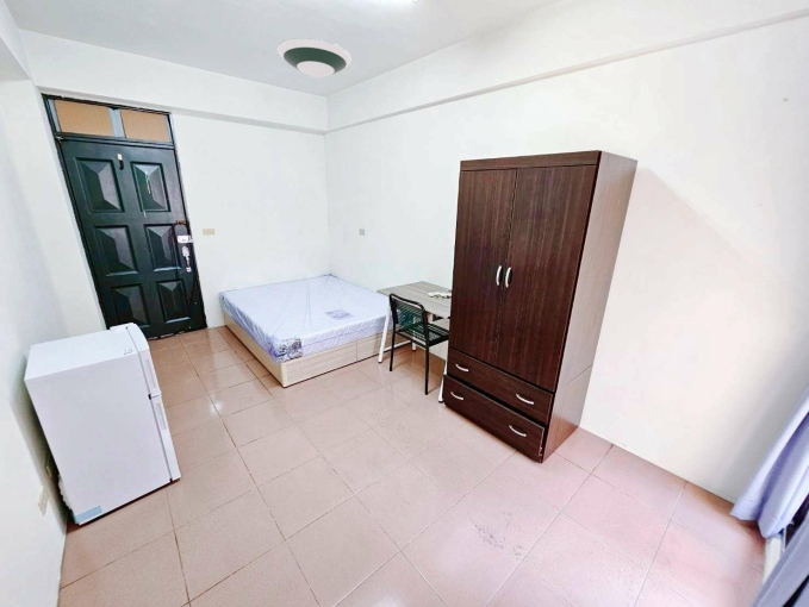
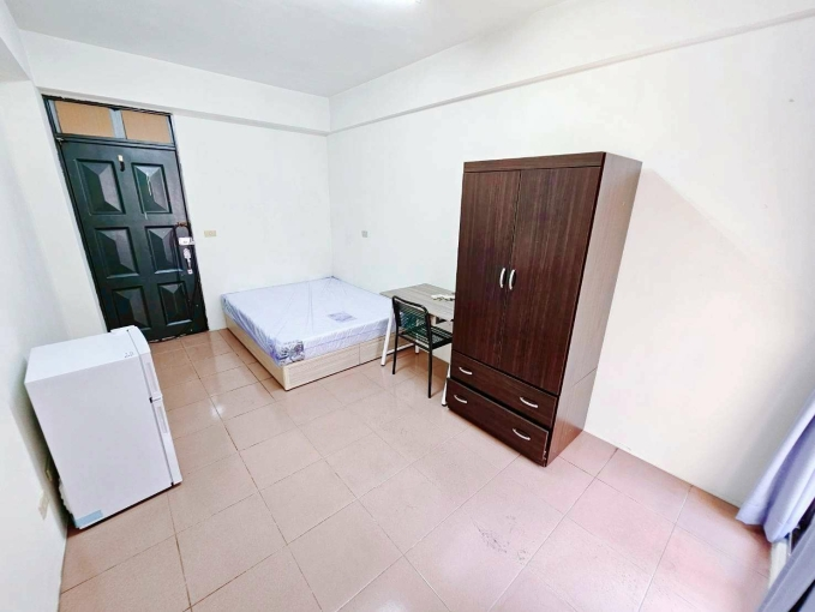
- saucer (316, 65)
